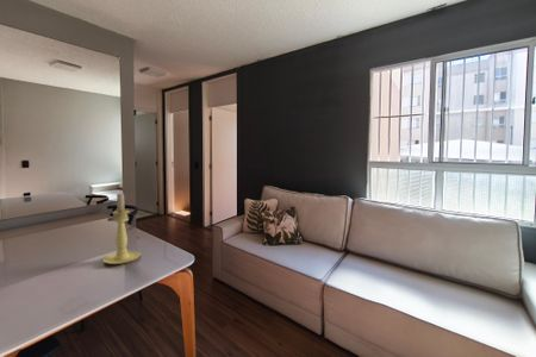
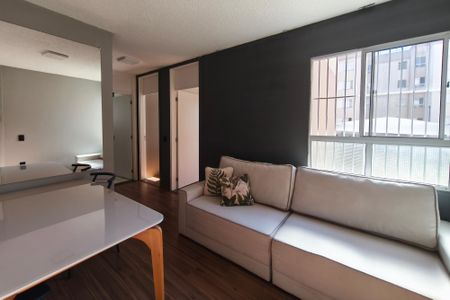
- candle holder (120, 225)
